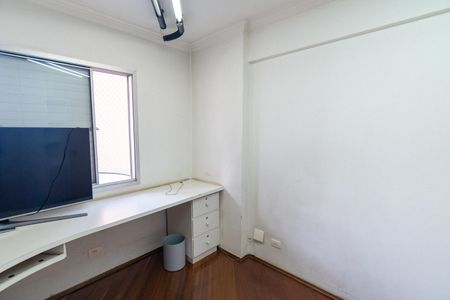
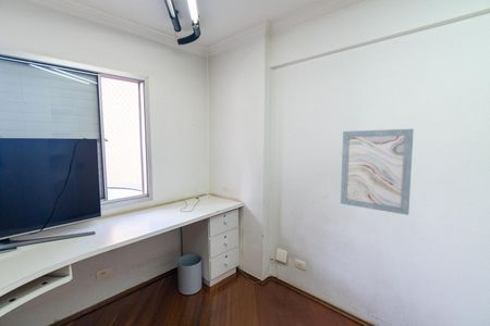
+ wall art (372, 170)
